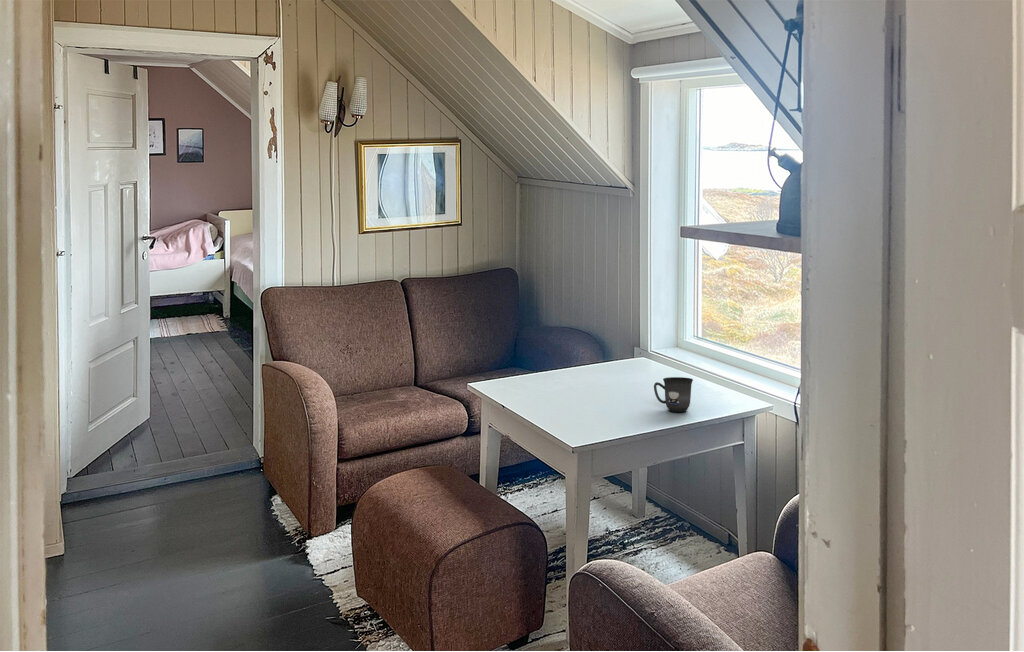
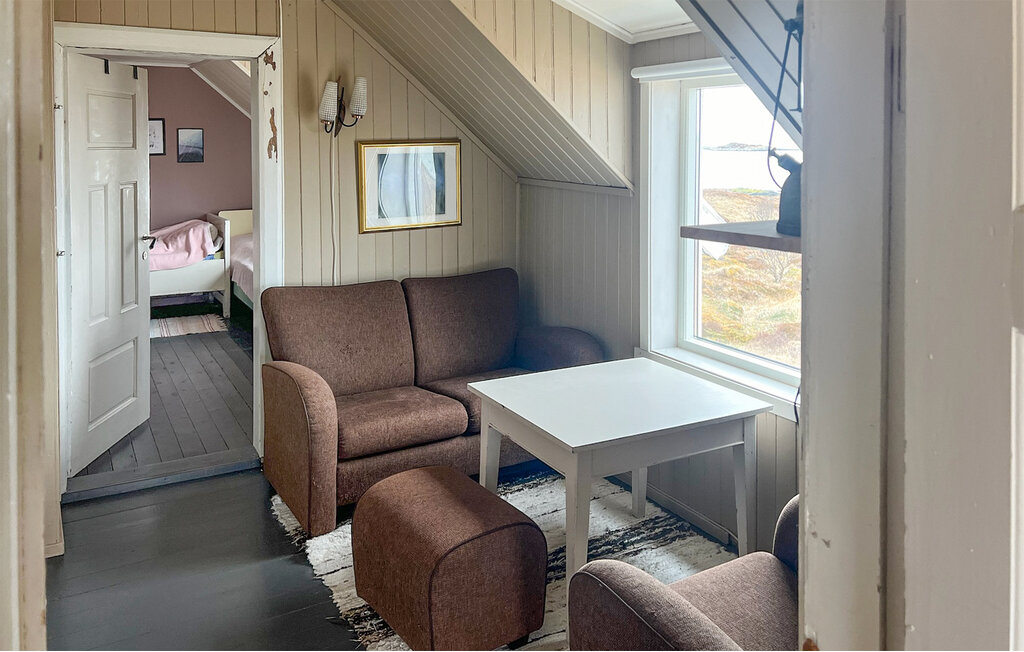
- mug (672, 394)
